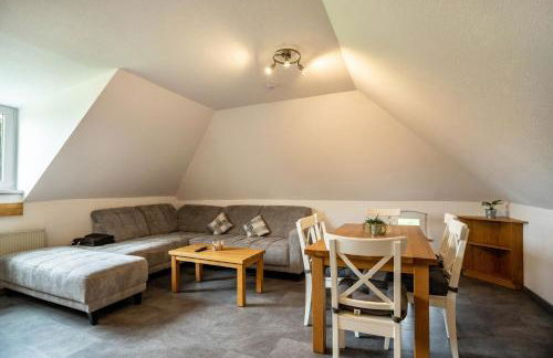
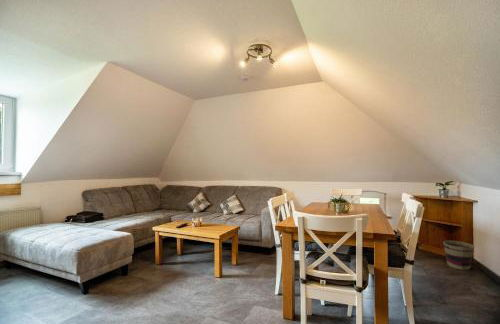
+ basket (458, 255)
